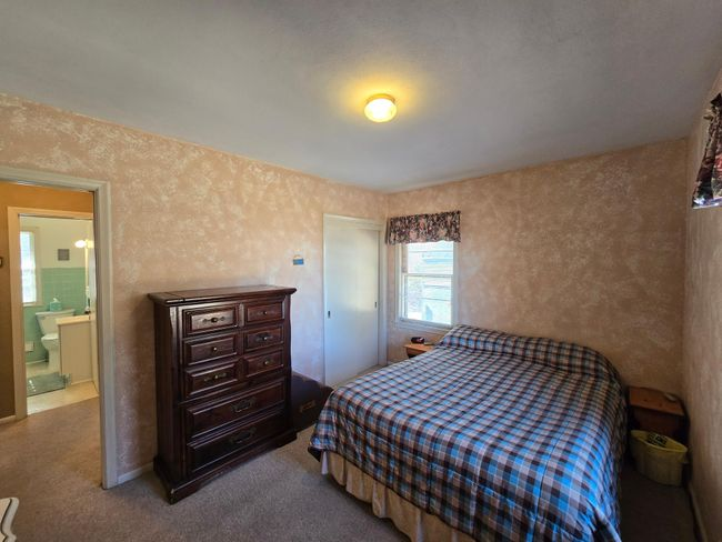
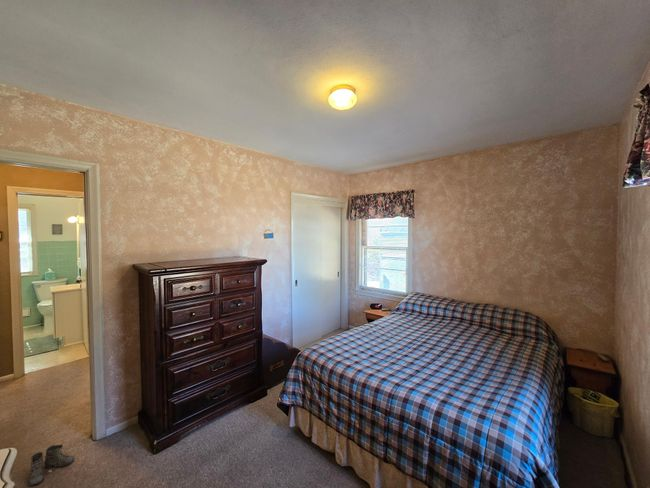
+ boots (47, 462)
